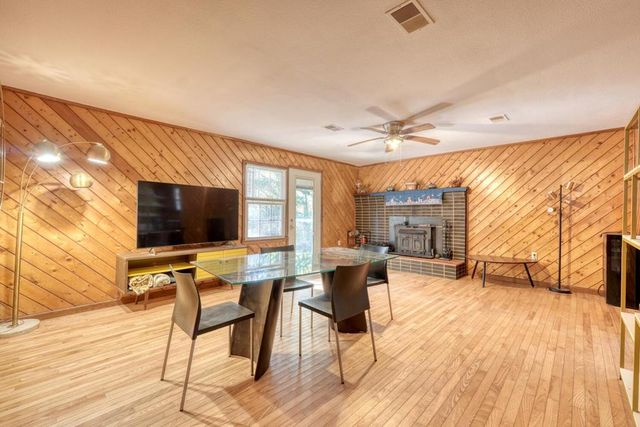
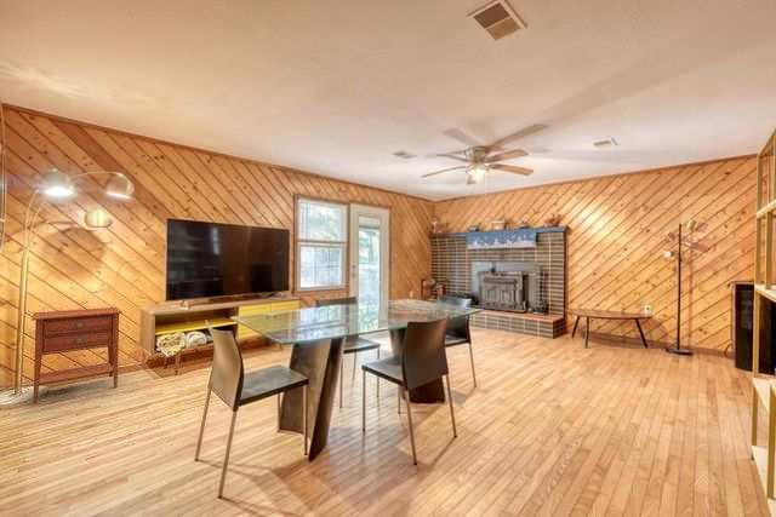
+ nightstand (78, 350)
